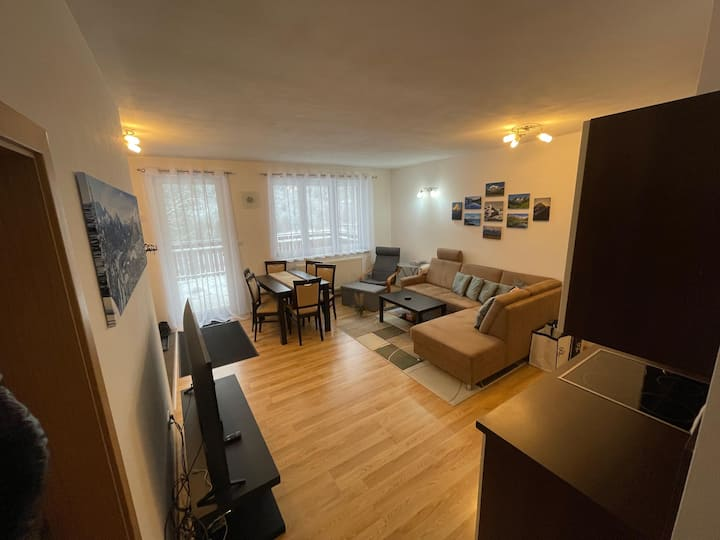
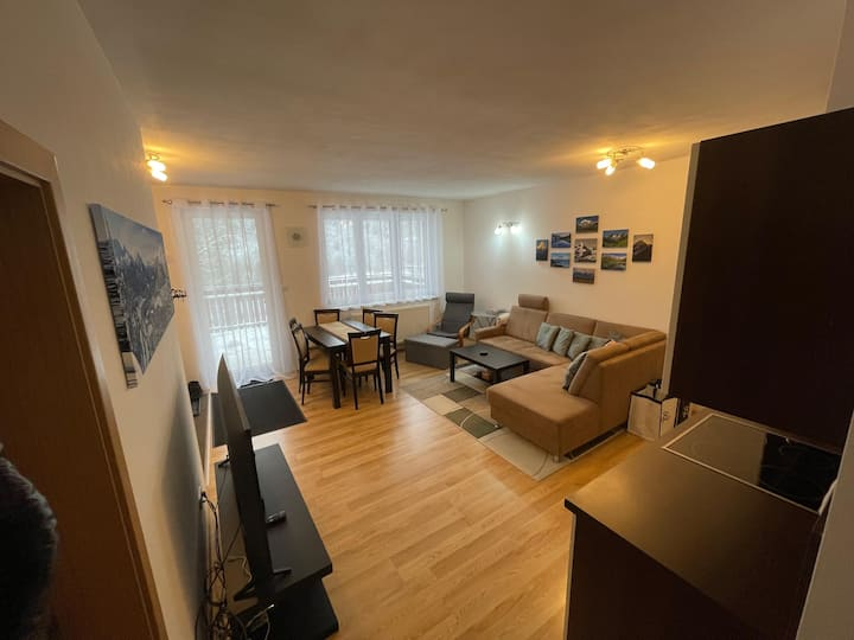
- decorative plant (360, 302)
